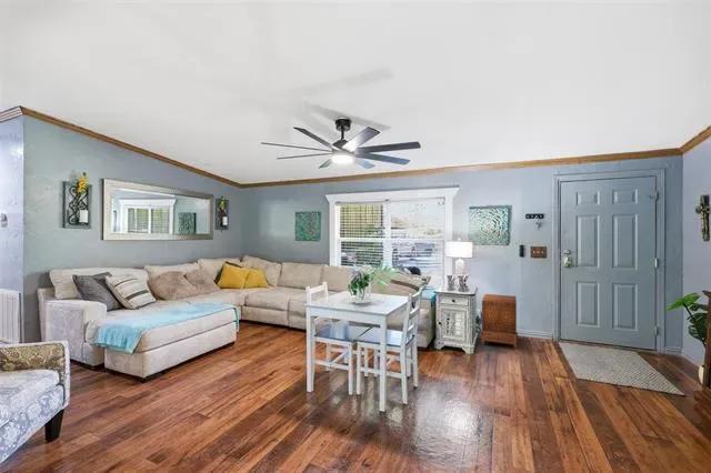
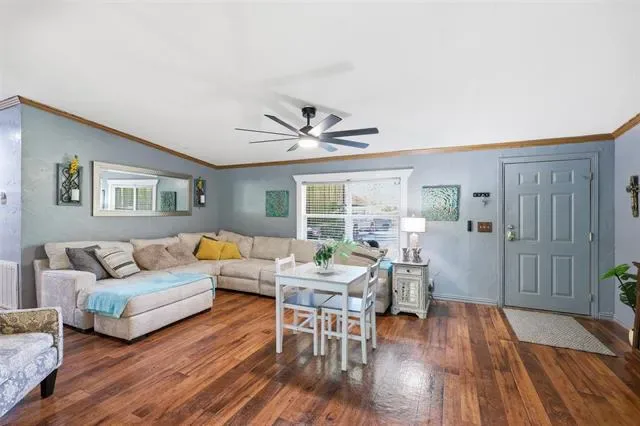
- canopy bed (500, 319)
